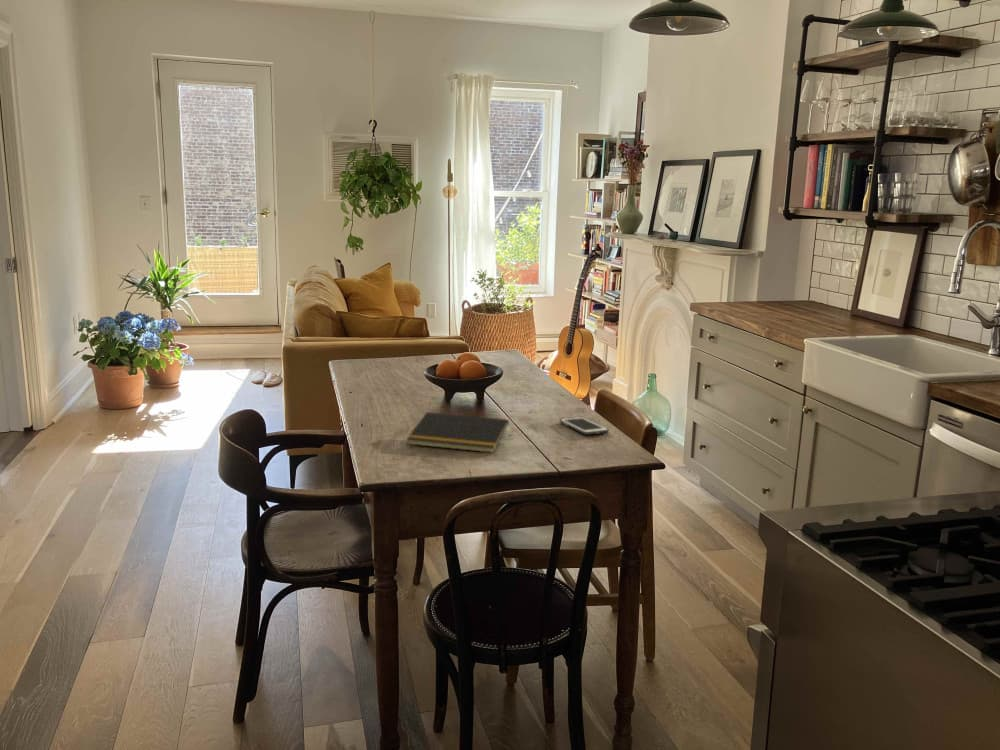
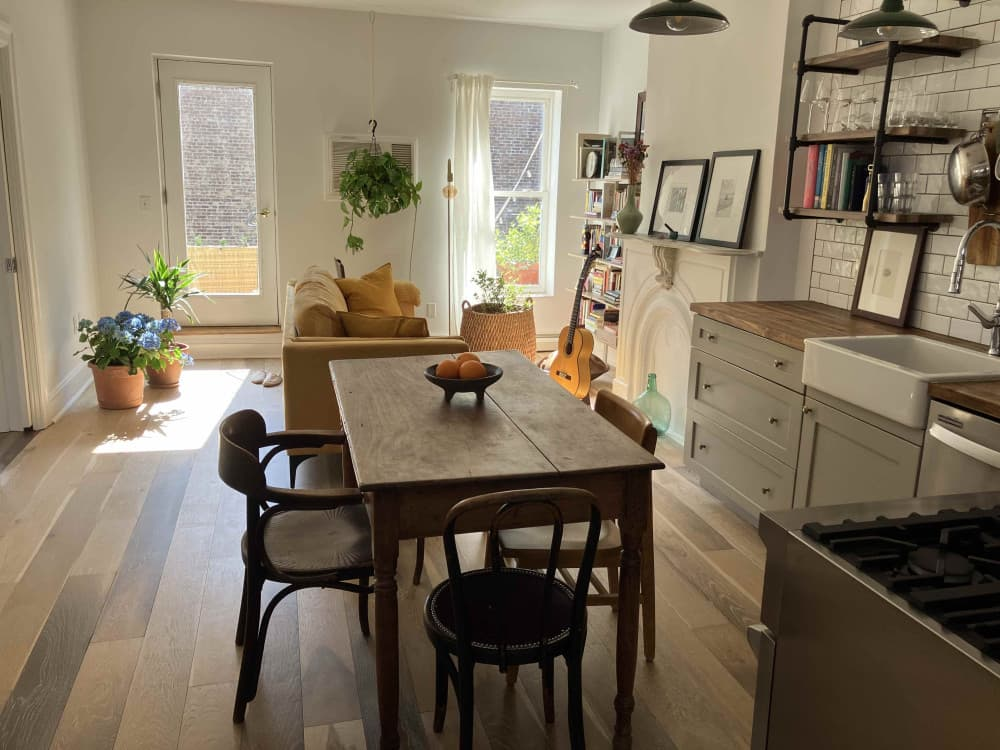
- notepad (458, 431)
- cell phone (583, 425)
